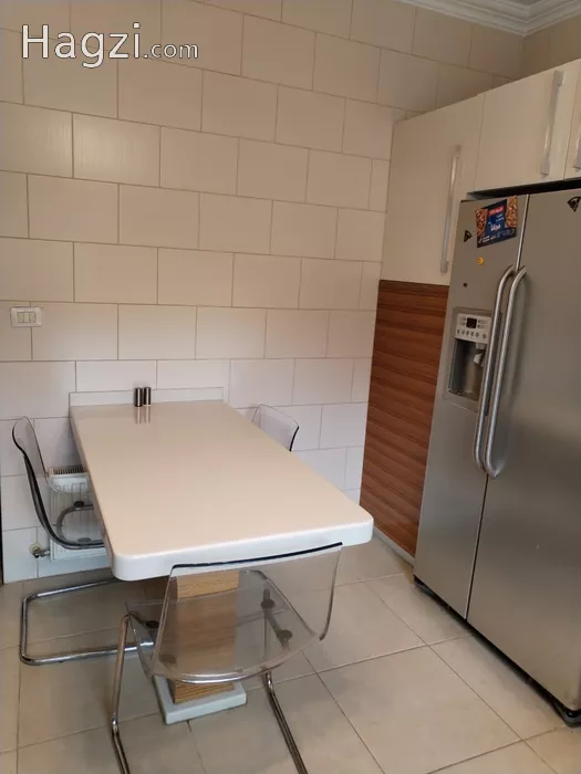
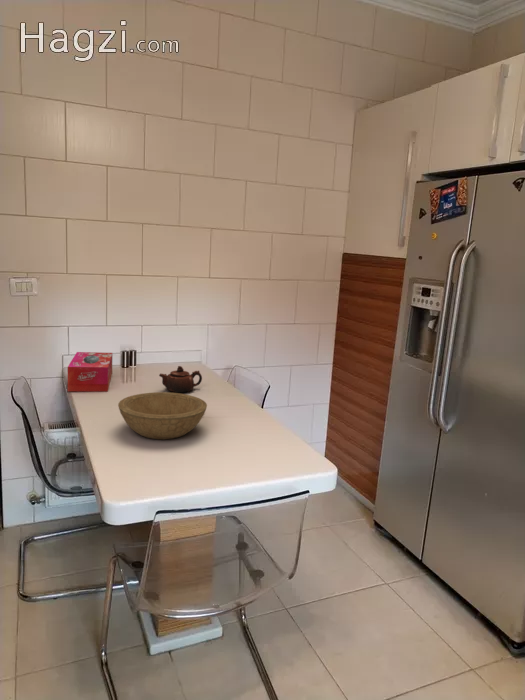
+ tissue box (91, 370)
+ bowl (162, 416)
+ teapot (180, 378)
